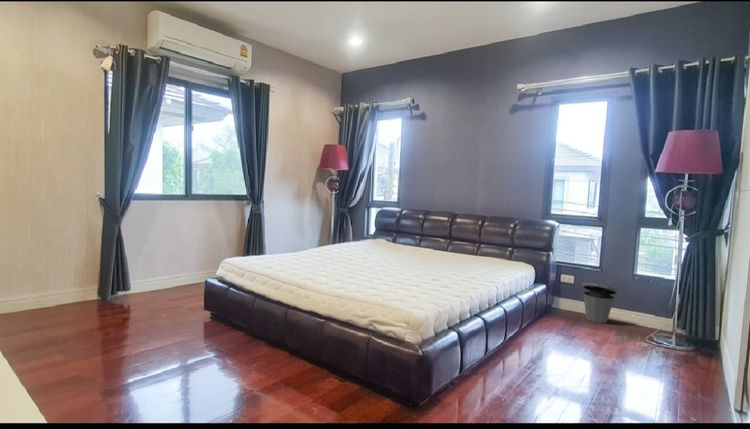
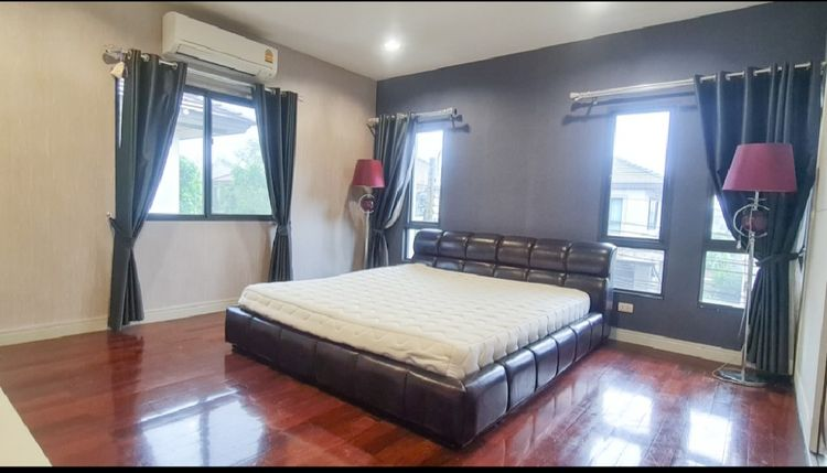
- trash can (598, 300)
